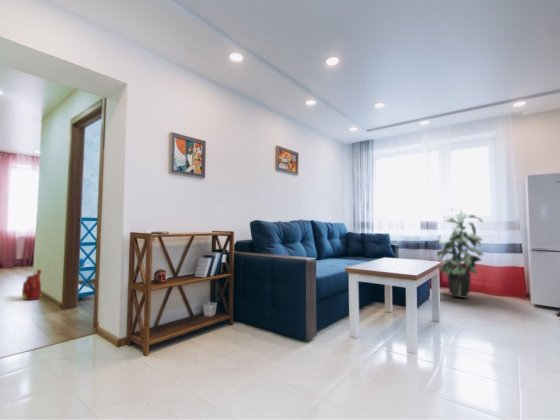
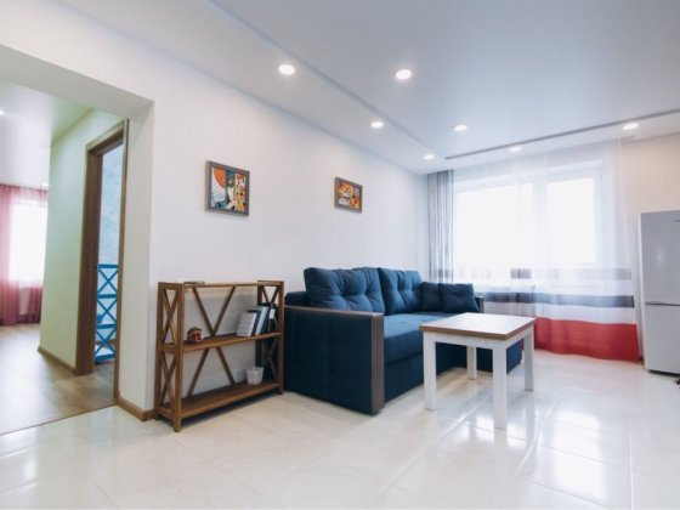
- backpack (32, 284)
- indoor plant (456, 251)
